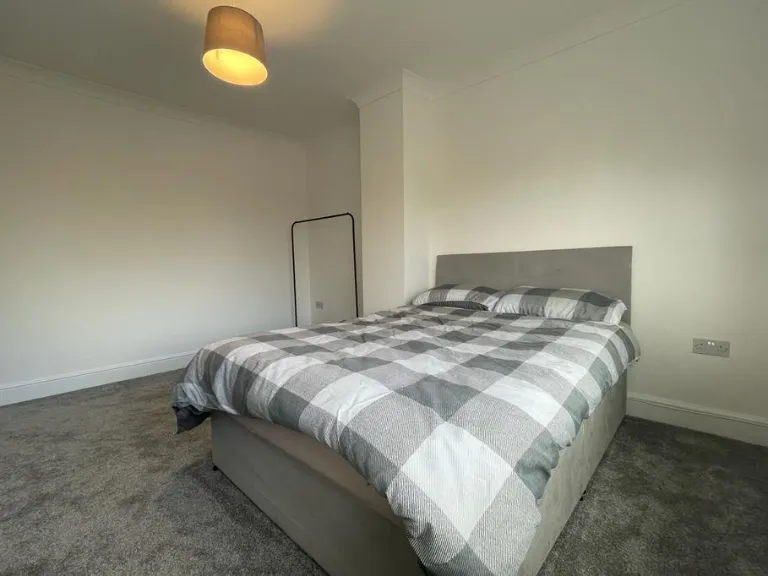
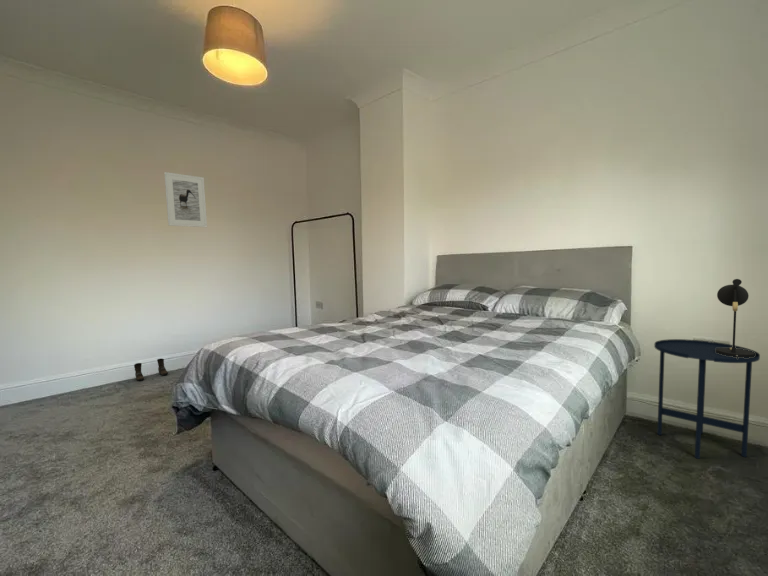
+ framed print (186, 200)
+ side table (701, 396)
+ boots (158, 369)
+ table lamp (735, 316)
